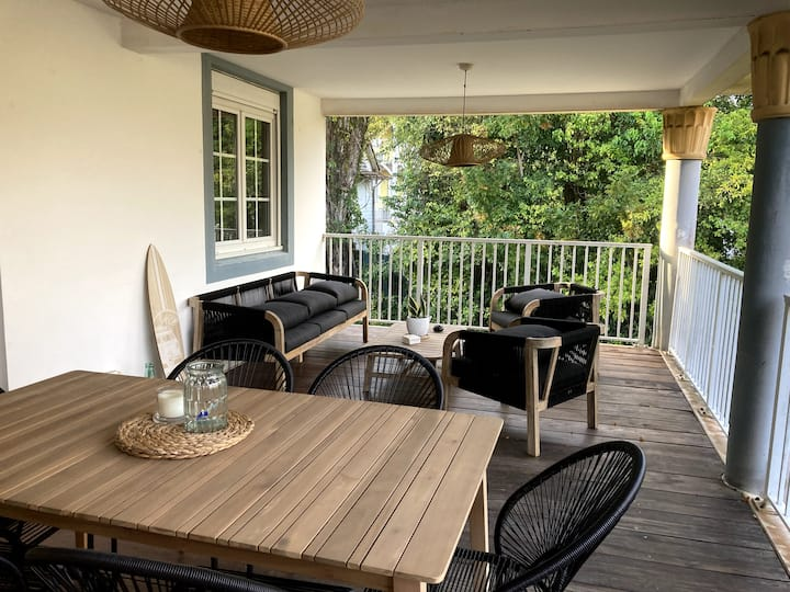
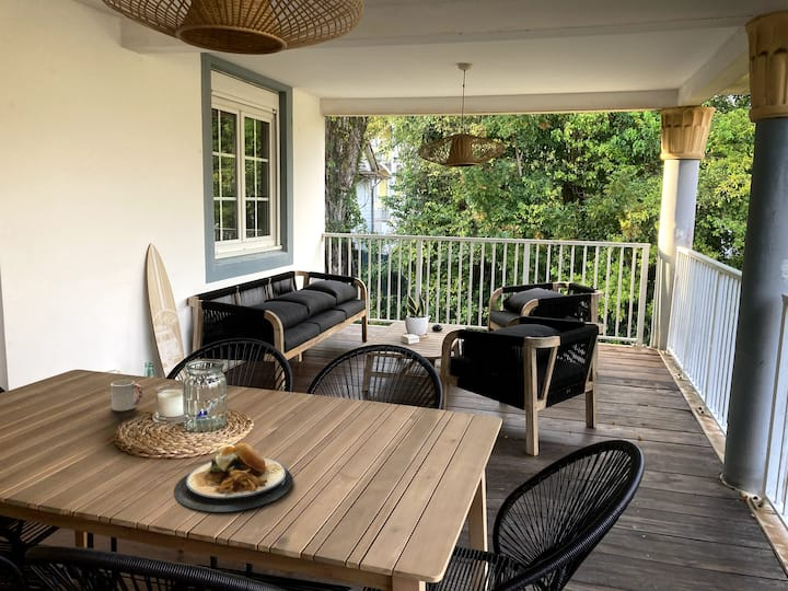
+ cup (127, 395)
+ plate (234, 468)
